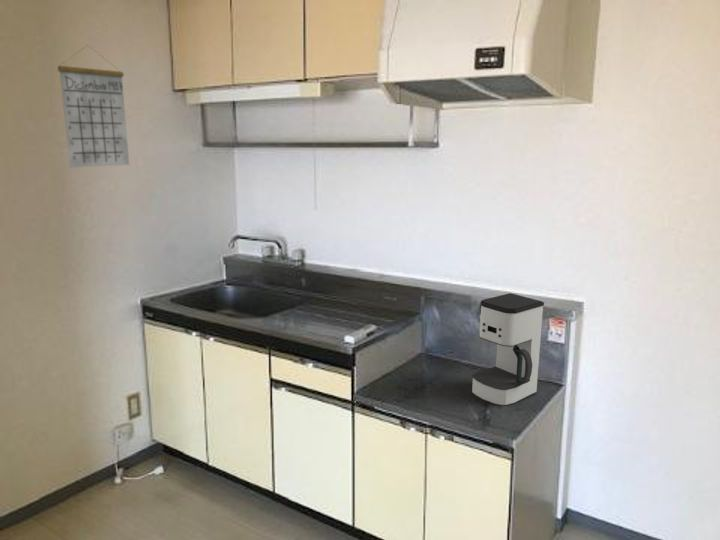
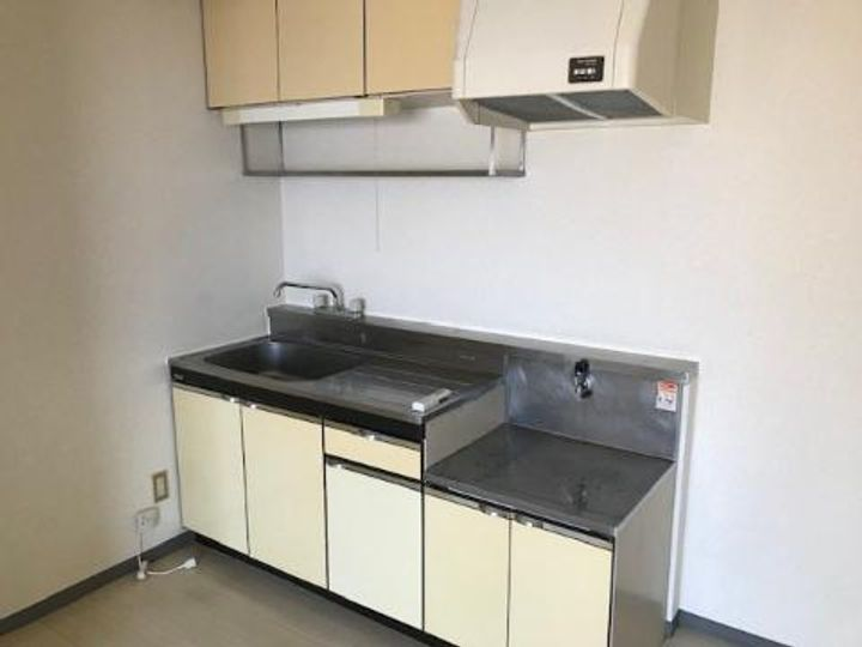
- calendar (95, 106)
- coffee maker (508, 349)
